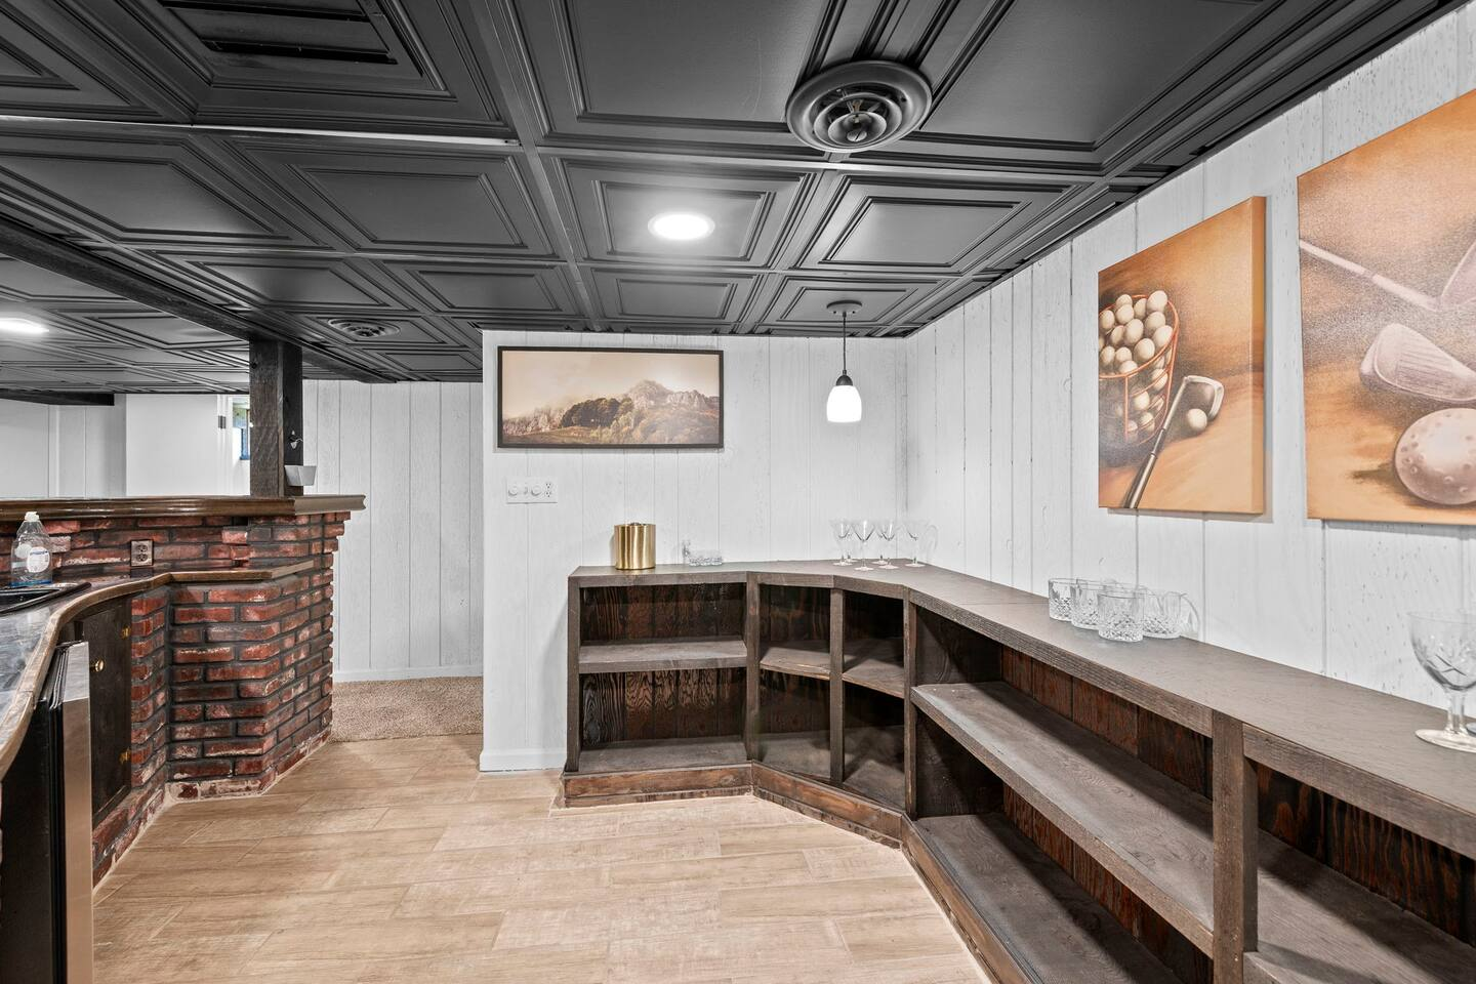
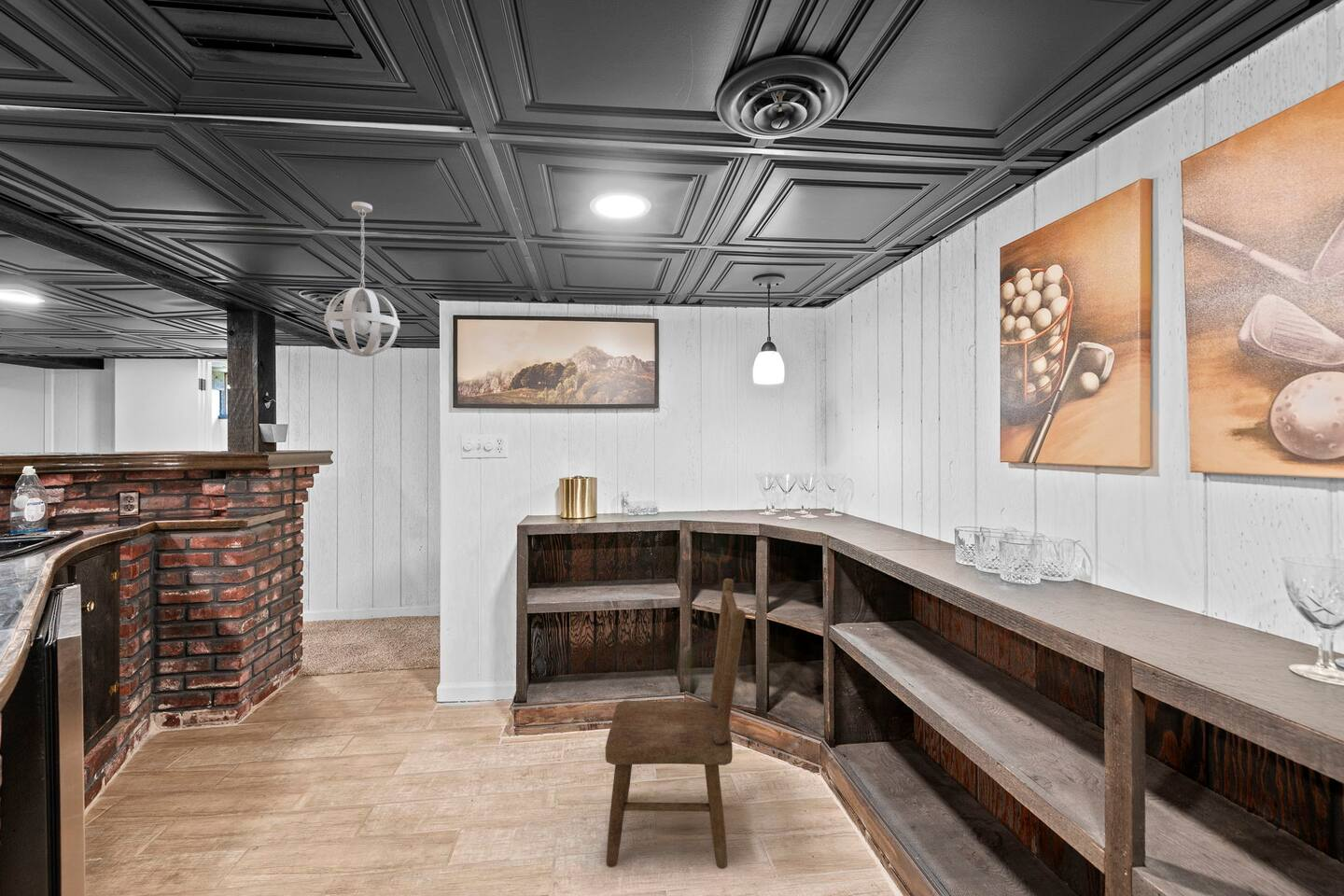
+ dining chair (675, 712)
+ pendant light (361, 281)
